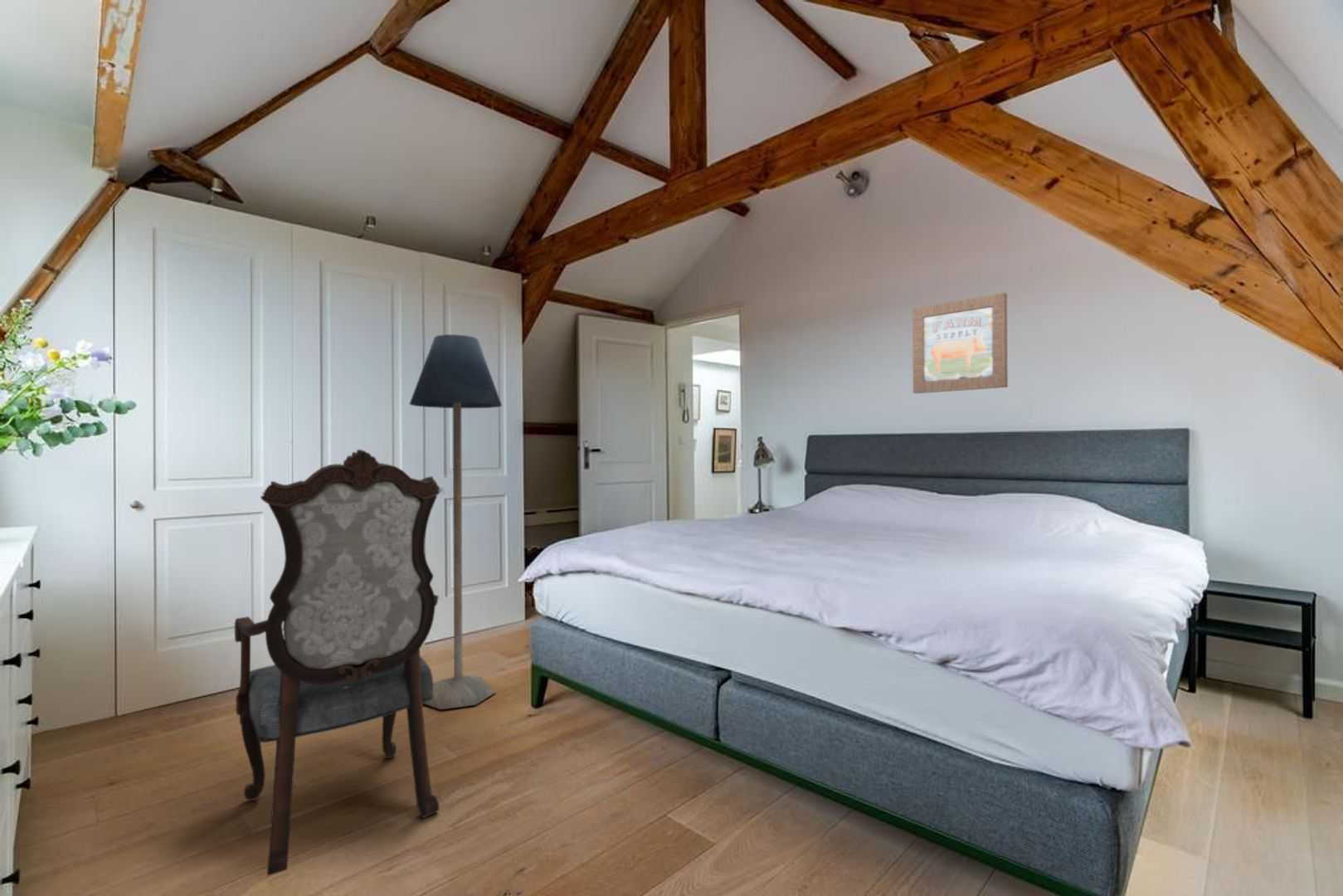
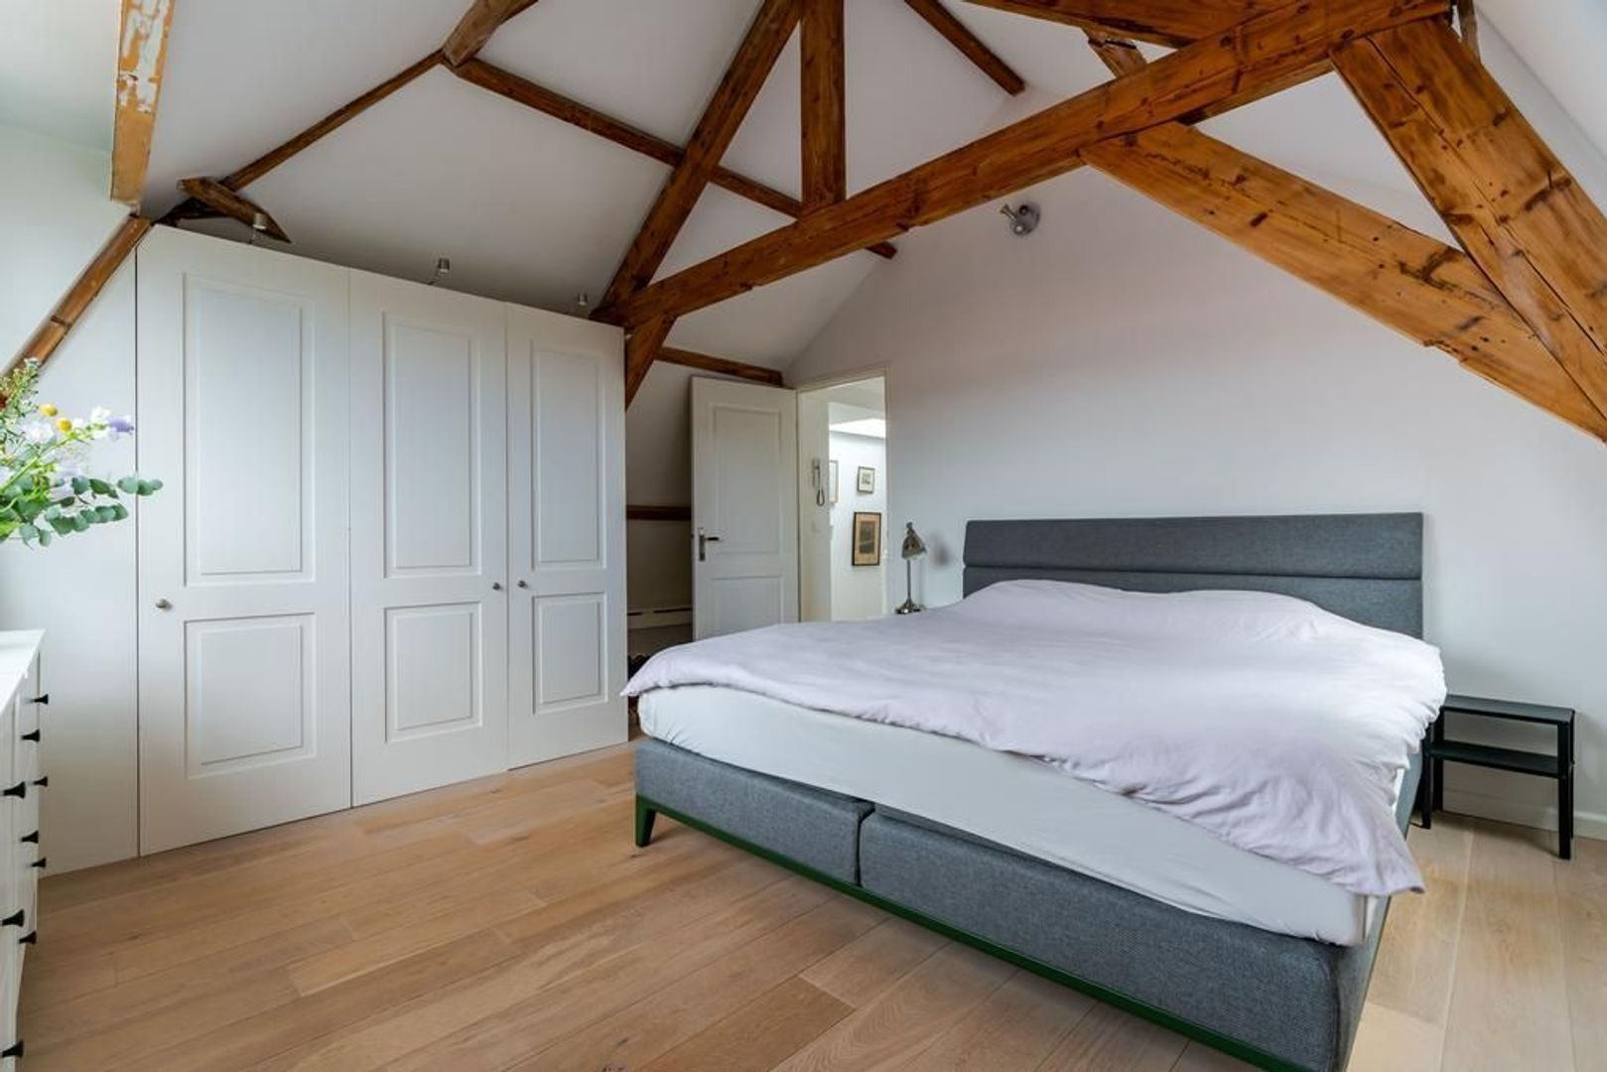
- armchair (339, 627)
- wall art (957, 345)
- floor lamp (457, 516)
